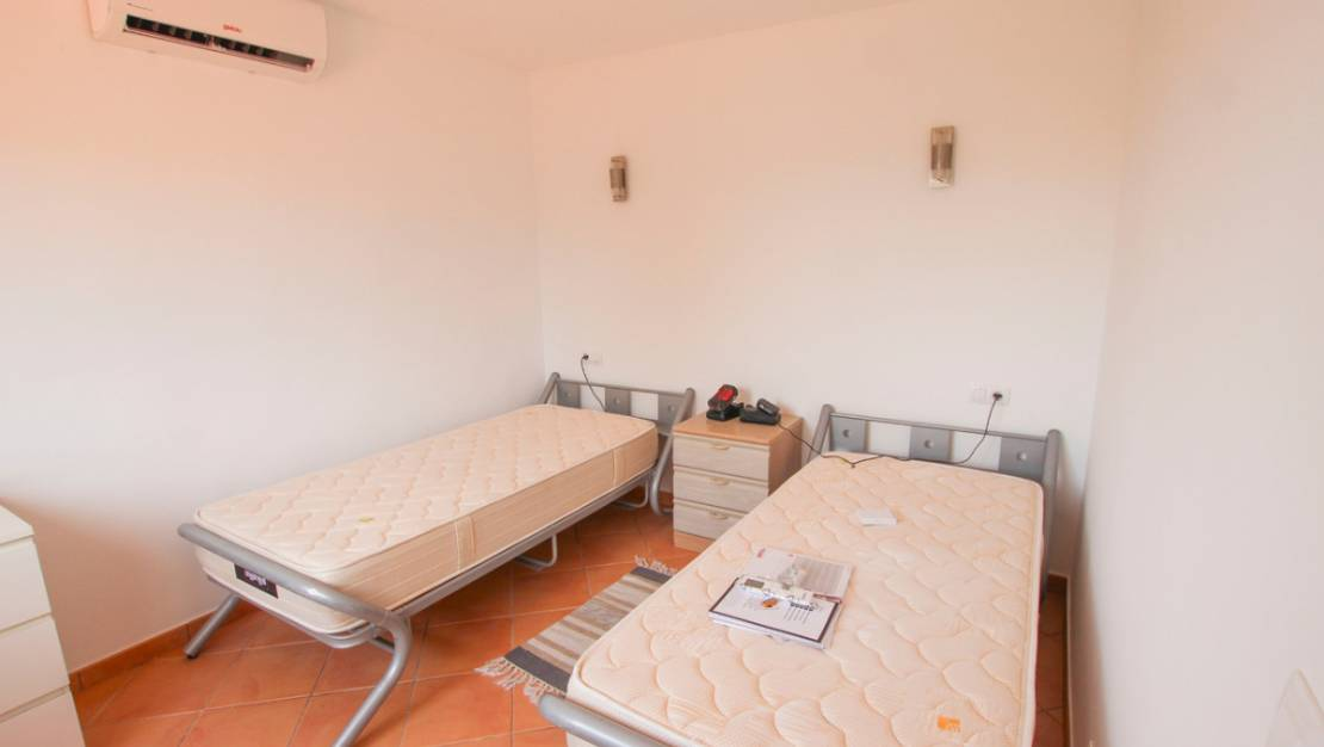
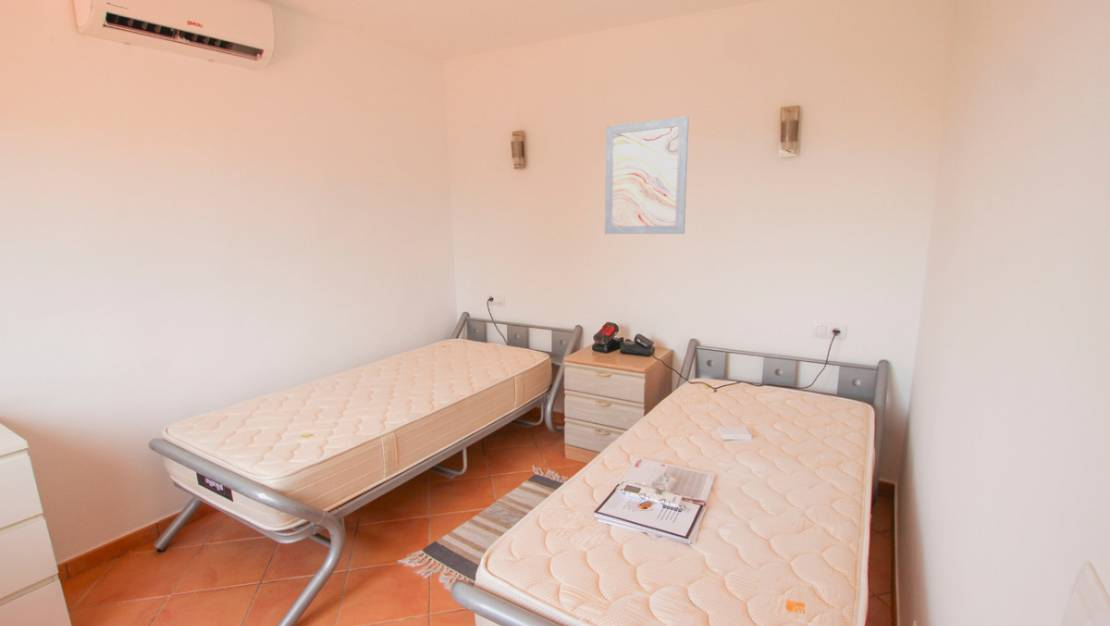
+ wall art (644, 178)
